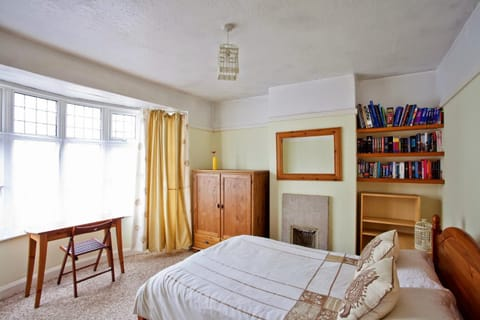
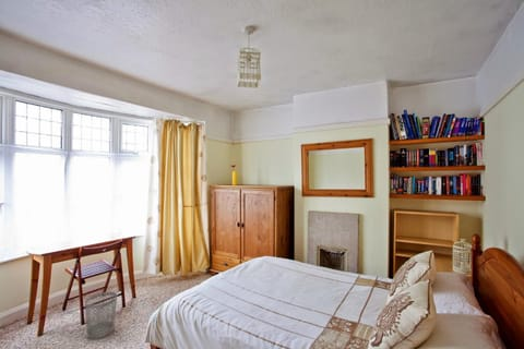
+ wastebasket (100, 315)
